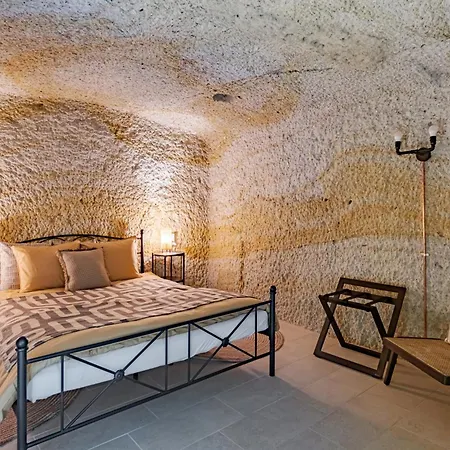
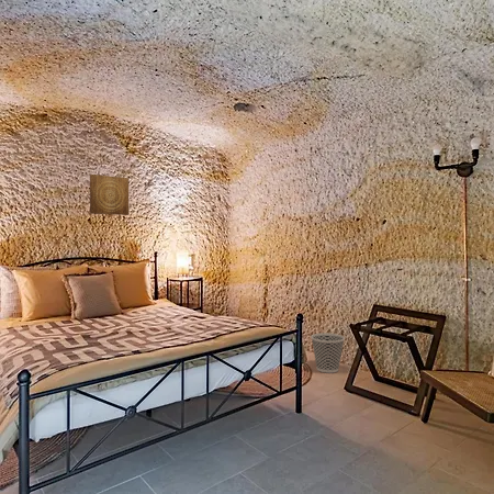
+ wall art (110, 194)
+ wastebasket (327, 352)
